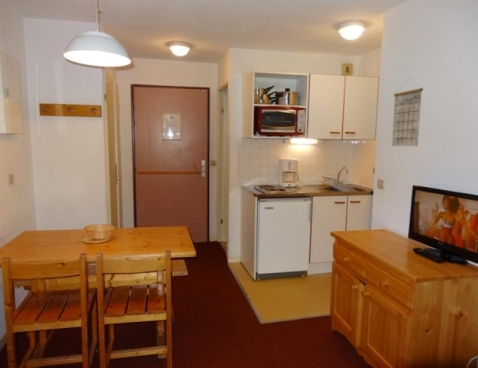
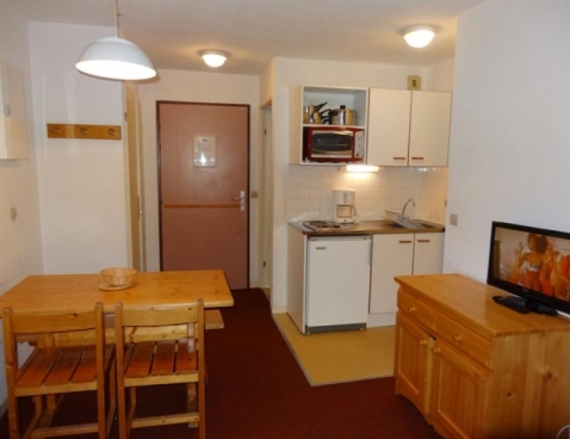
- calendar (406, 112)
